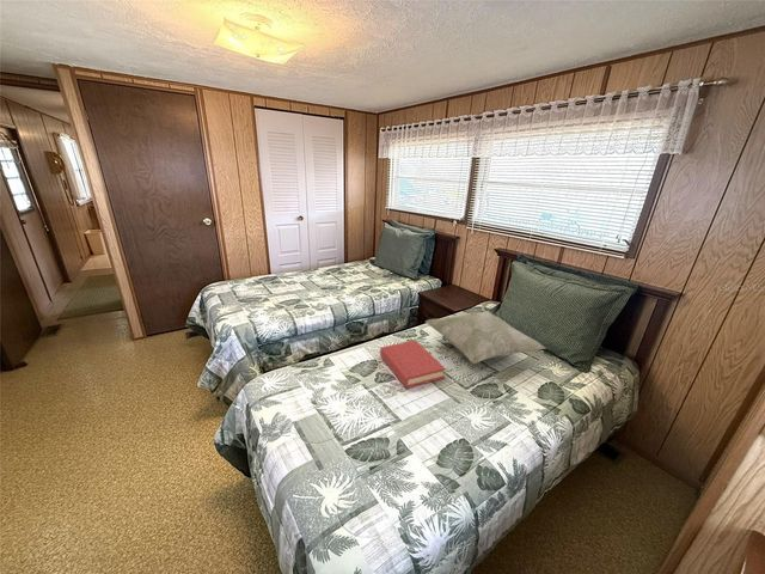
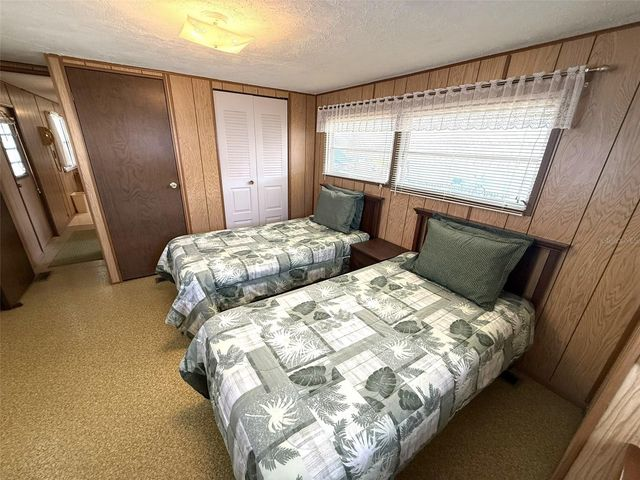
- hardback book (410, 361)
- decorative pillow (481, 334)
